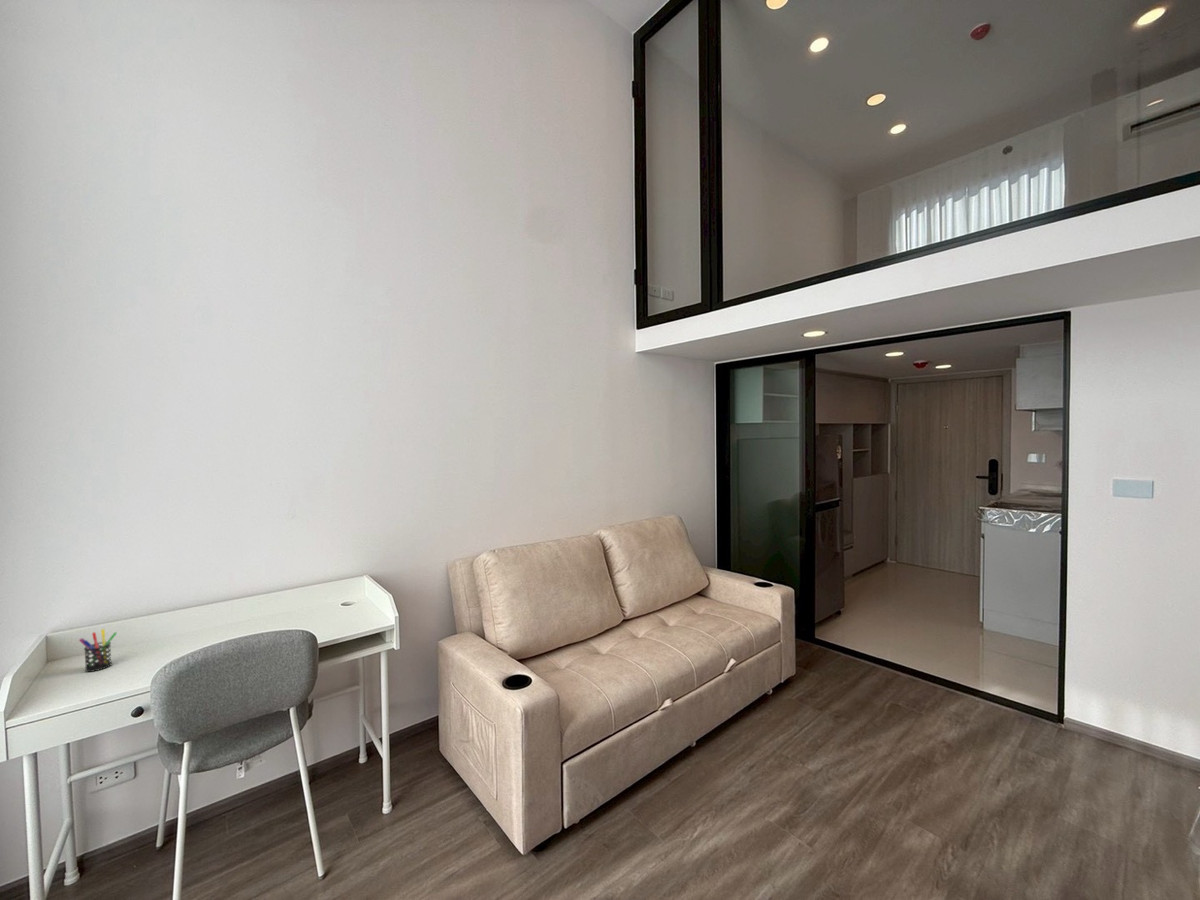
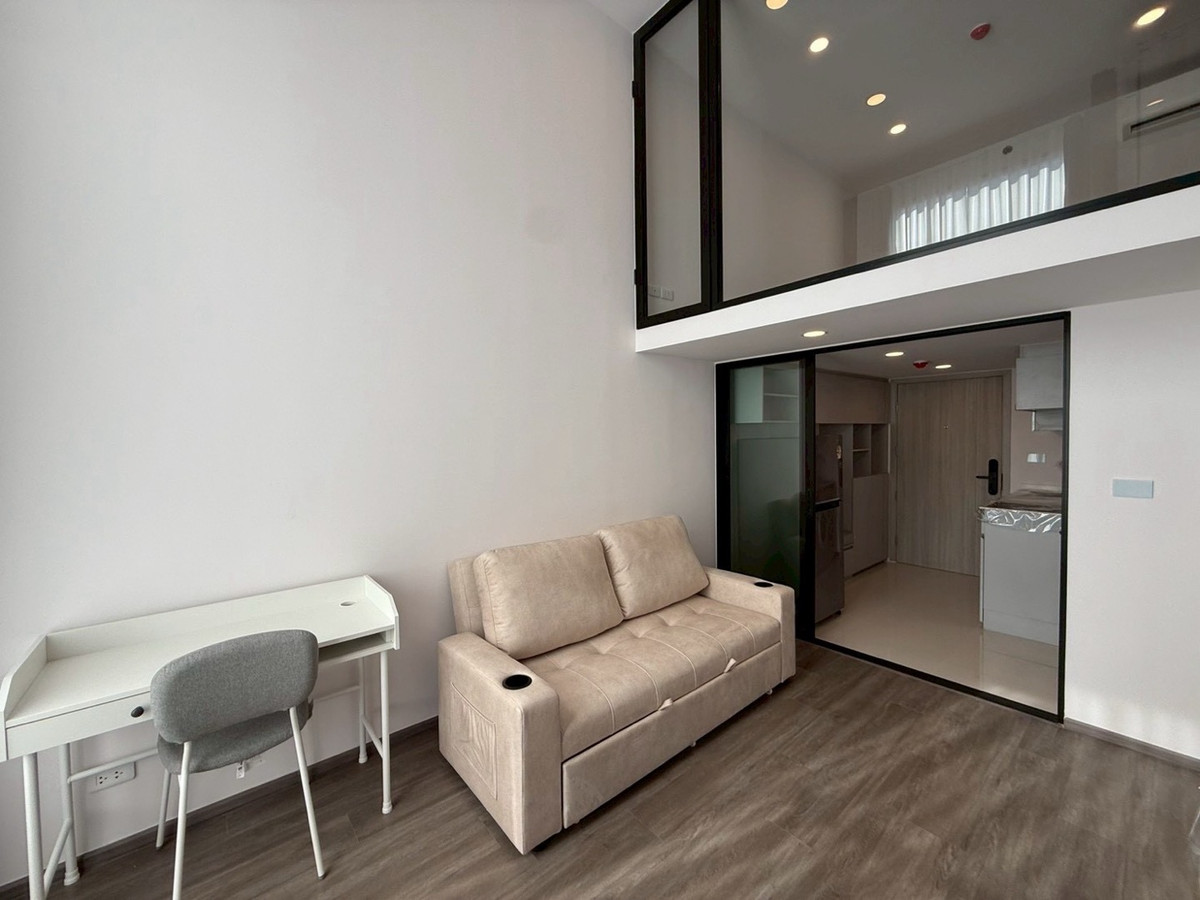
- pen holder (100, 648)
